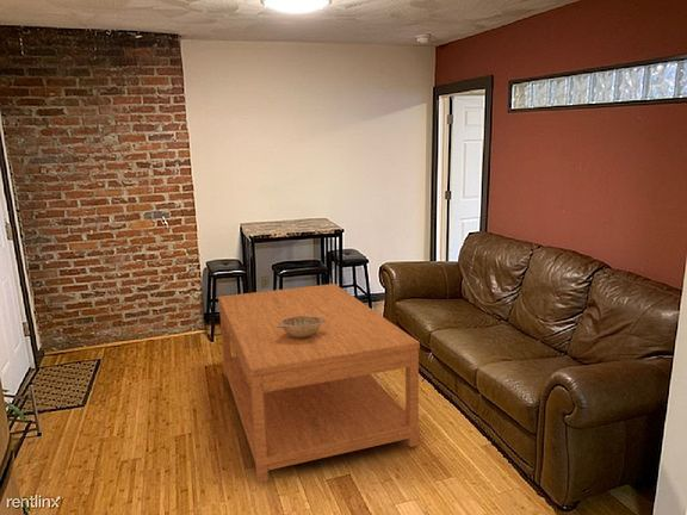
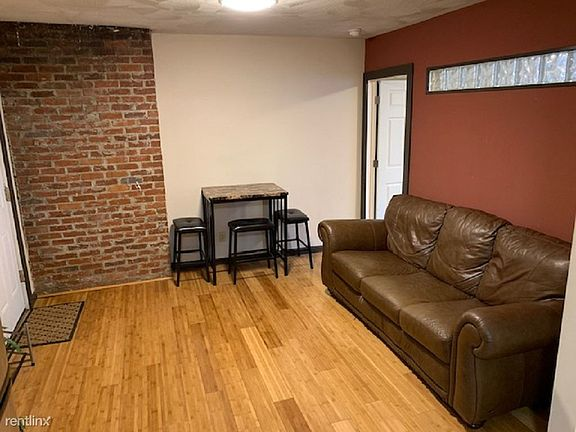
- coffee table (304, 360)
- decorative bowl (302, 327)
